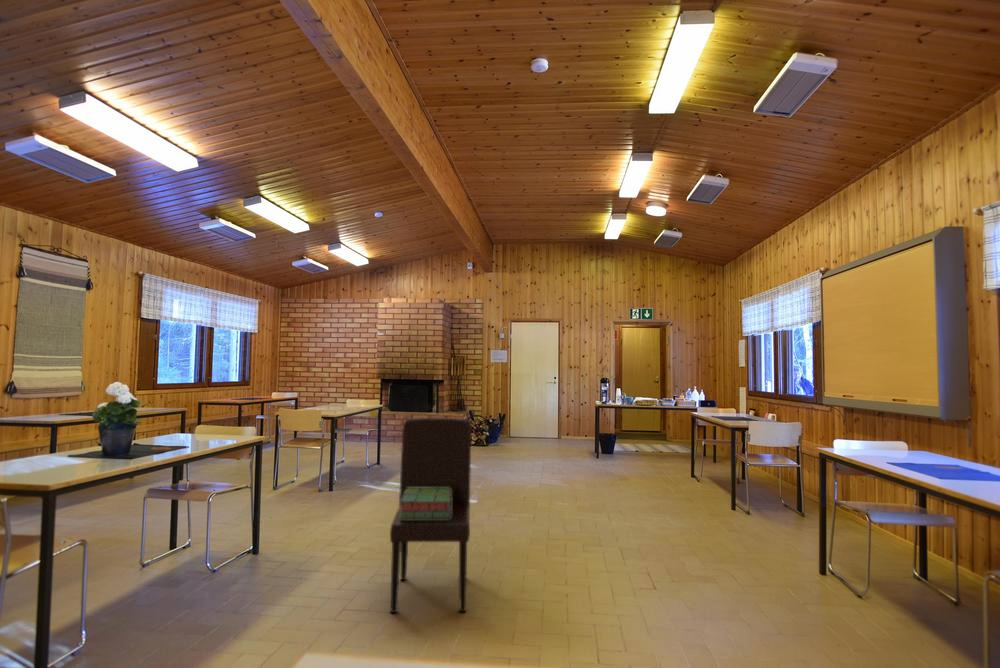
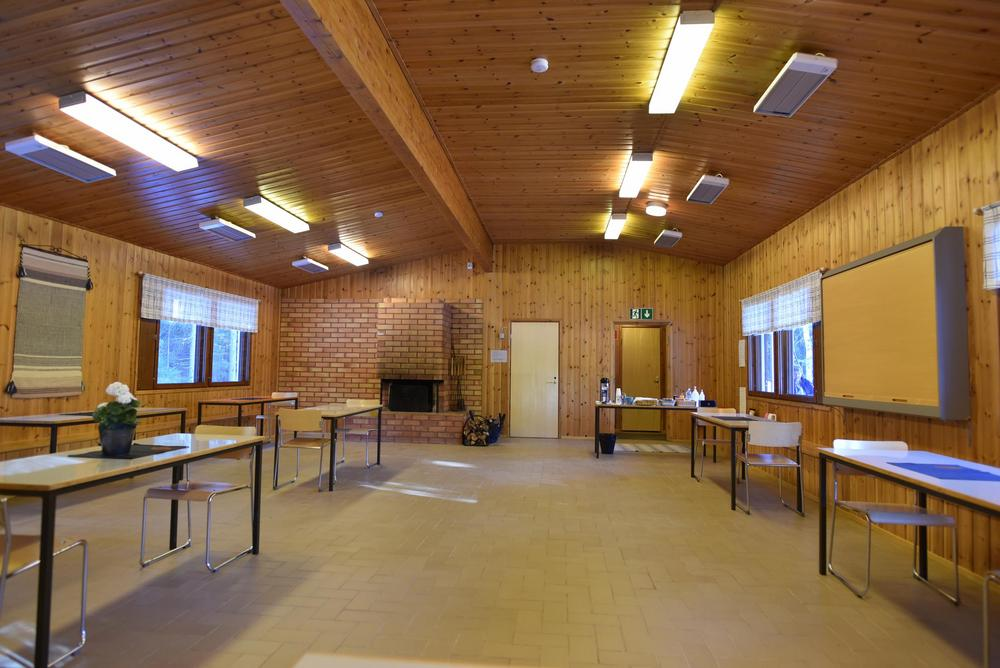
- chair (433, 519)
- stack of books (427, 502)
